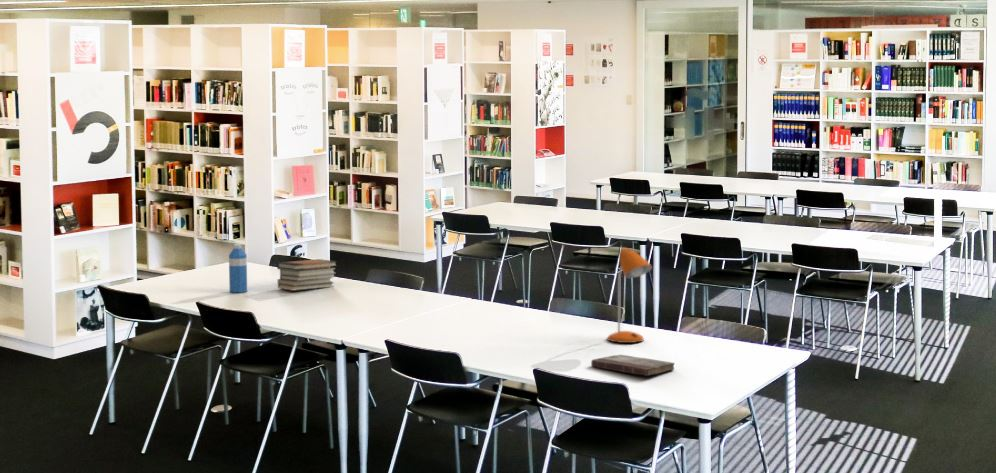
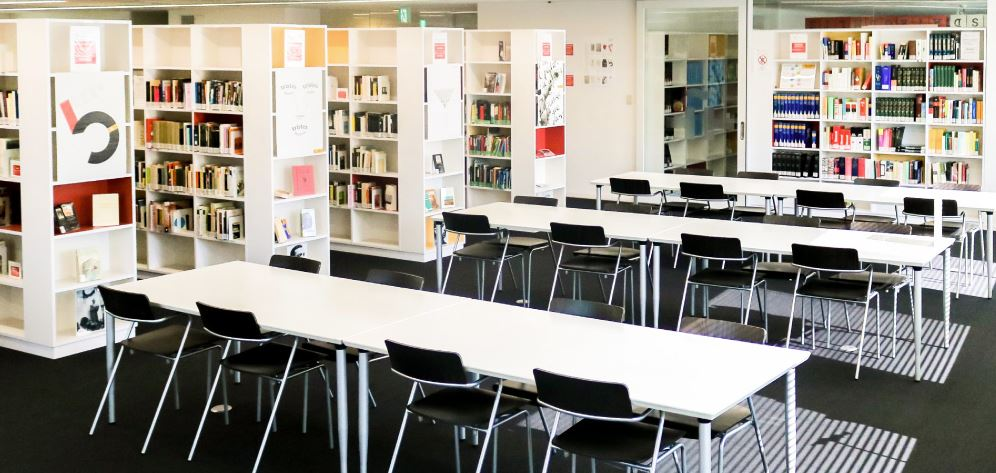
- desk lamp (619, 294)
- book (632, 364)
- water bottle (238, 268)
- book stack (307, 274)
